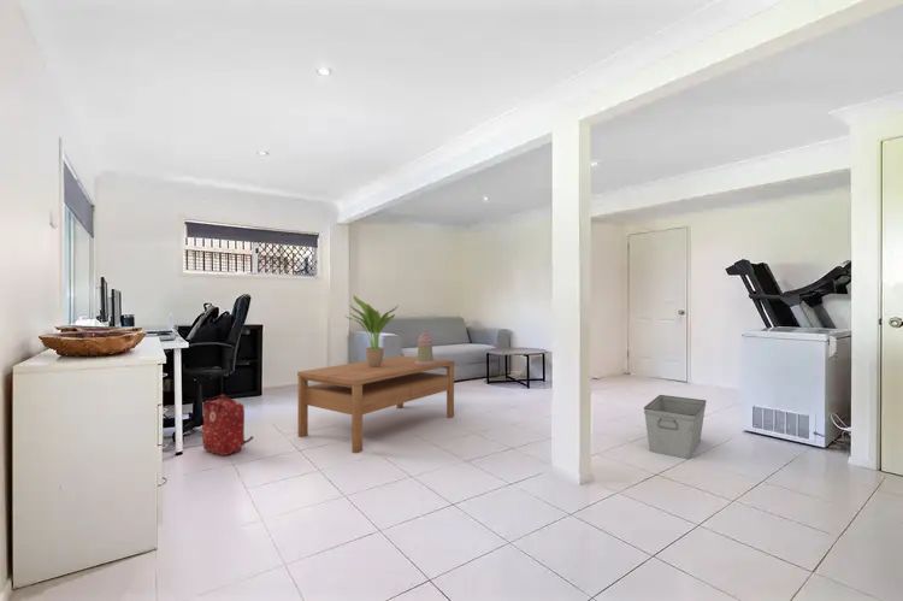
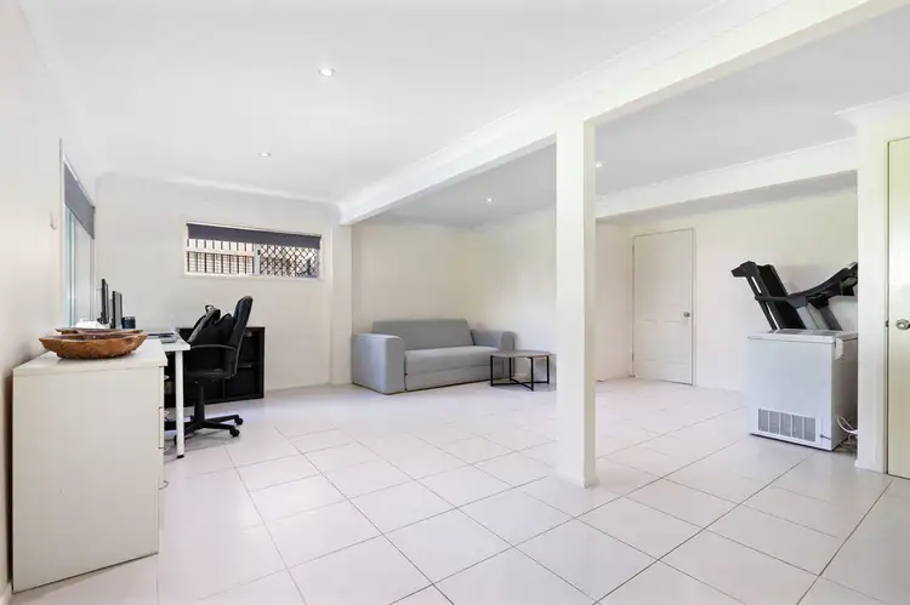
- storage bin (675, 424)
- coffee table (382, 395)
- backpack (225, 420)
- potted plant (370, 330)
- decorative container (425, 346)
